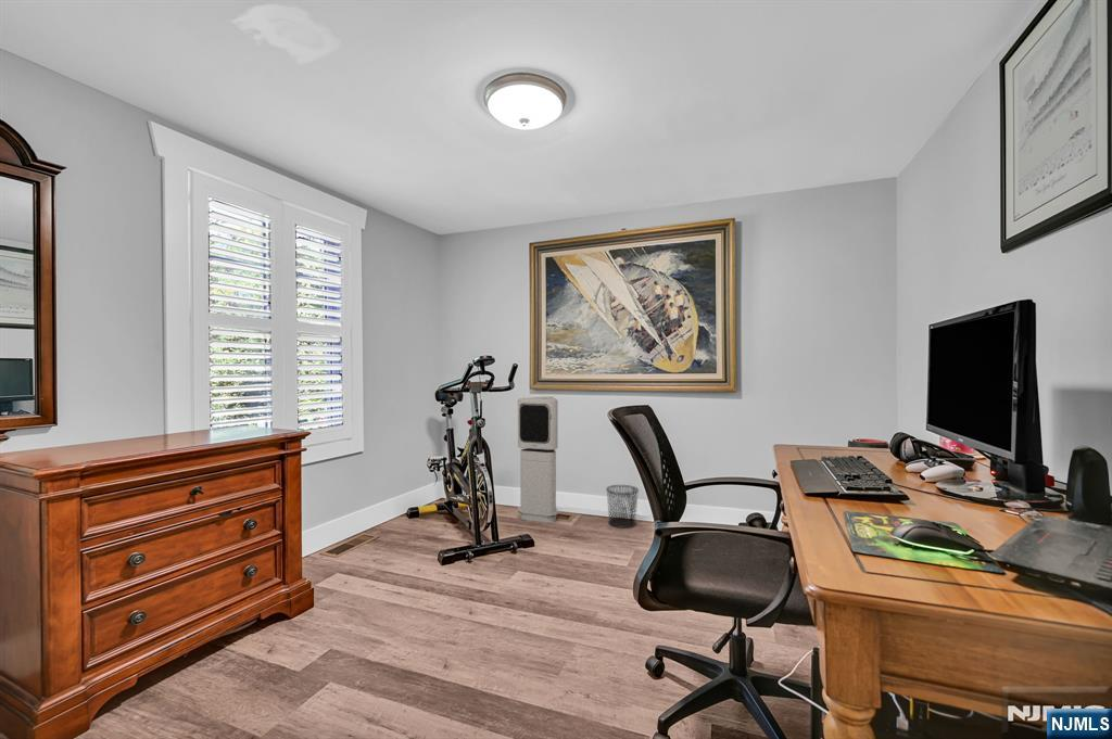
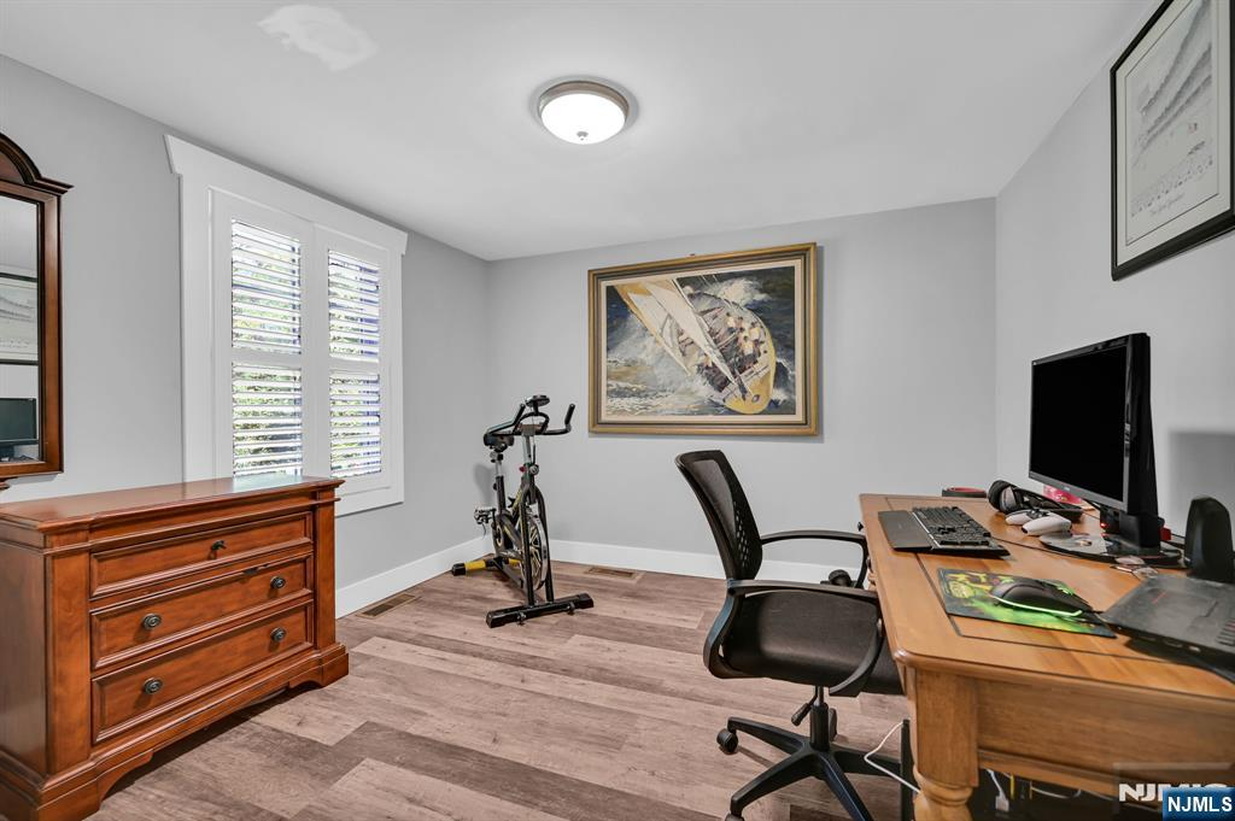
- air purifier (542, 457)
- waste bin (621, 506)
